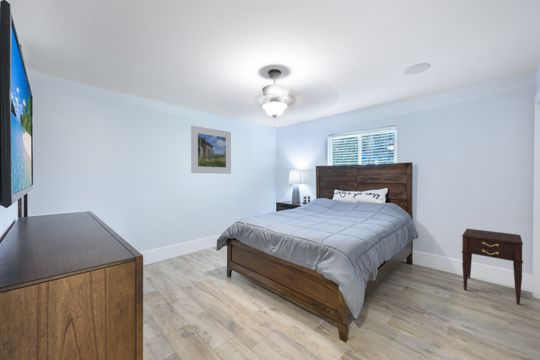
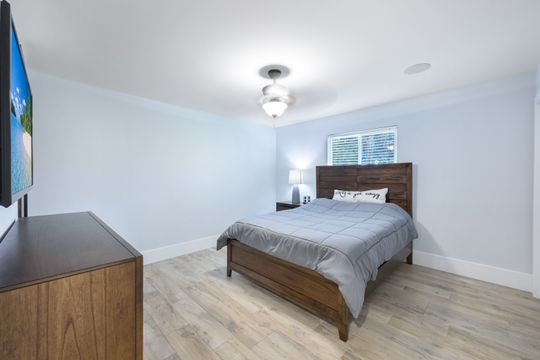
- nightstand (493, 257)
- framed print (212, 151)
